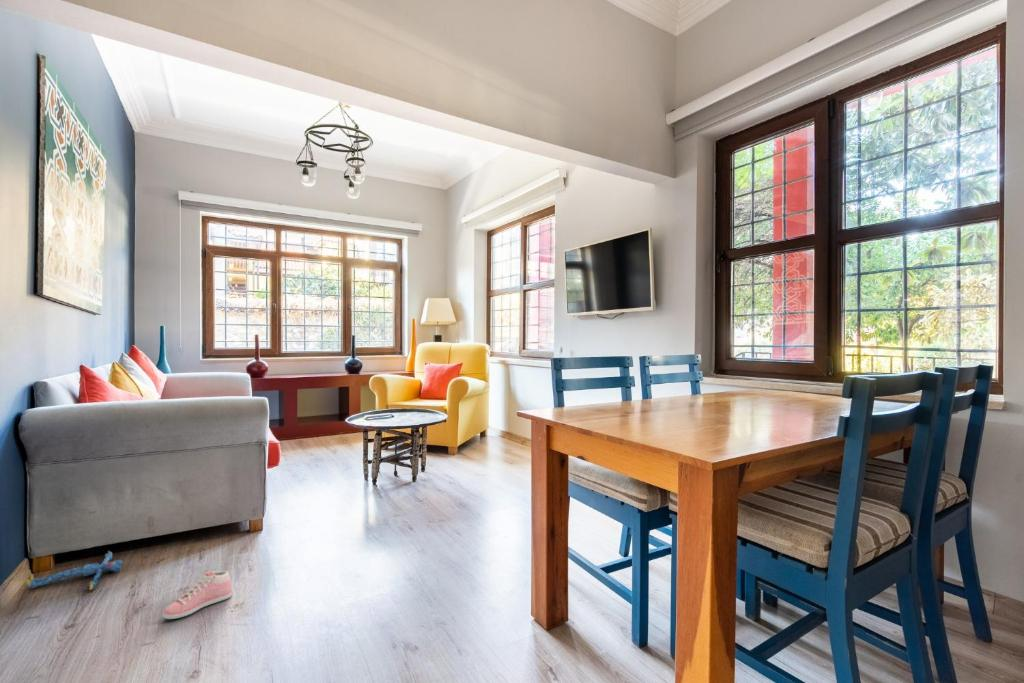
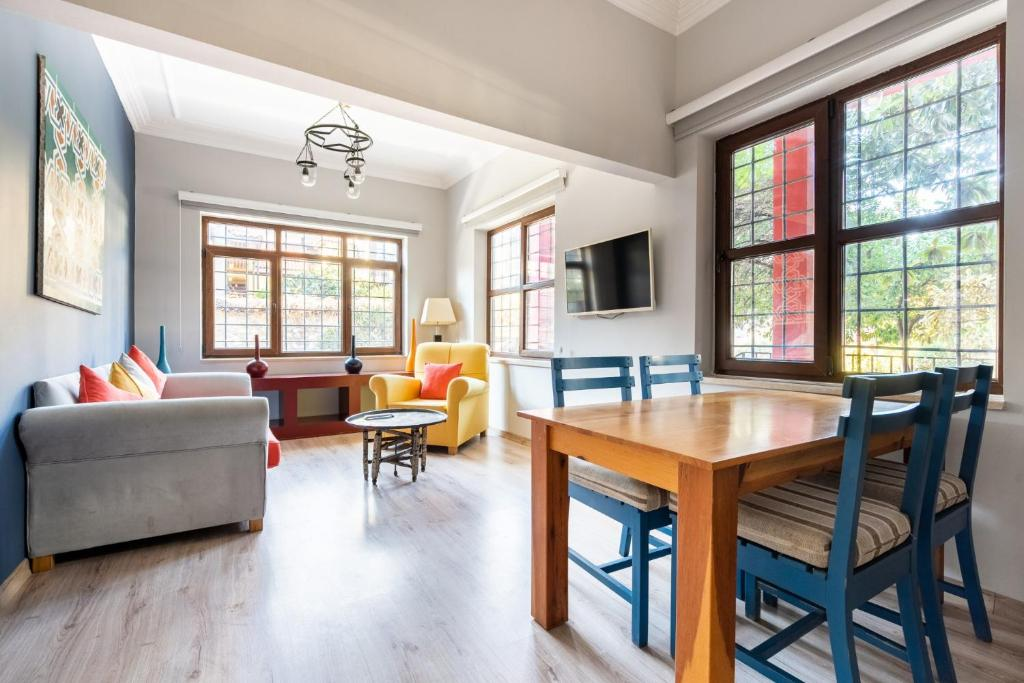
- plush toy (77, 572)
- sneaker (198, 591)
